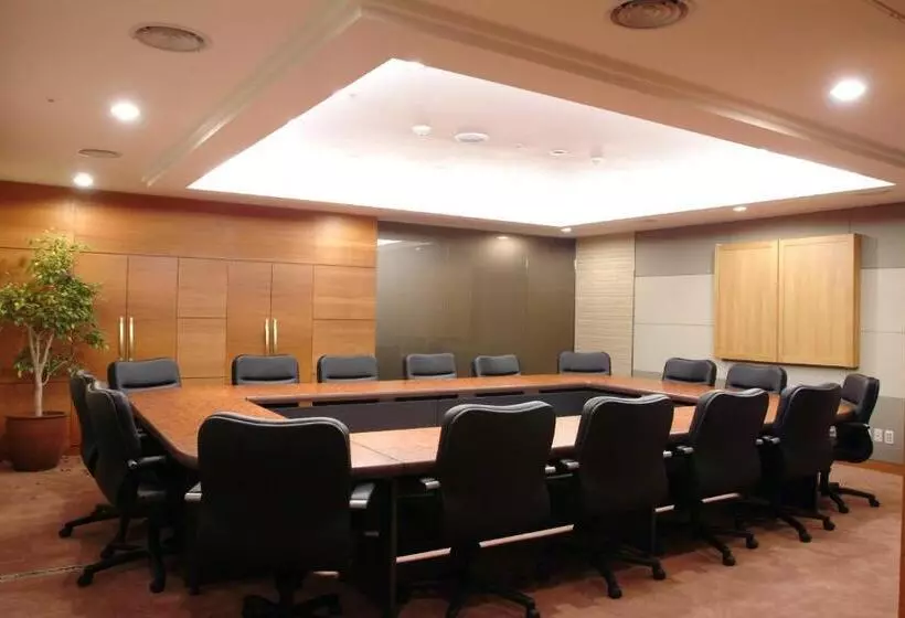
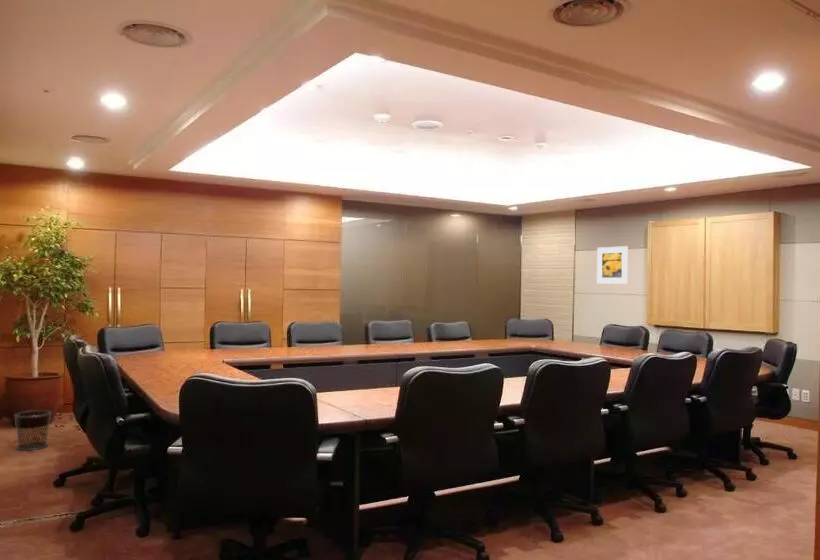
+ waste bin (32, 430)
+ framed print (612, 265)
